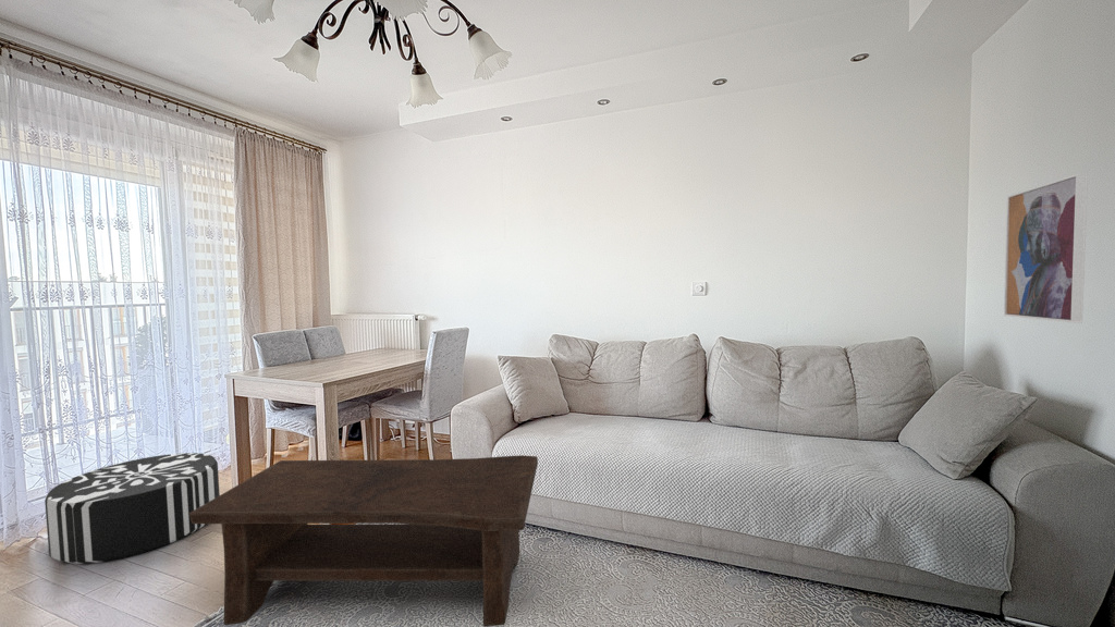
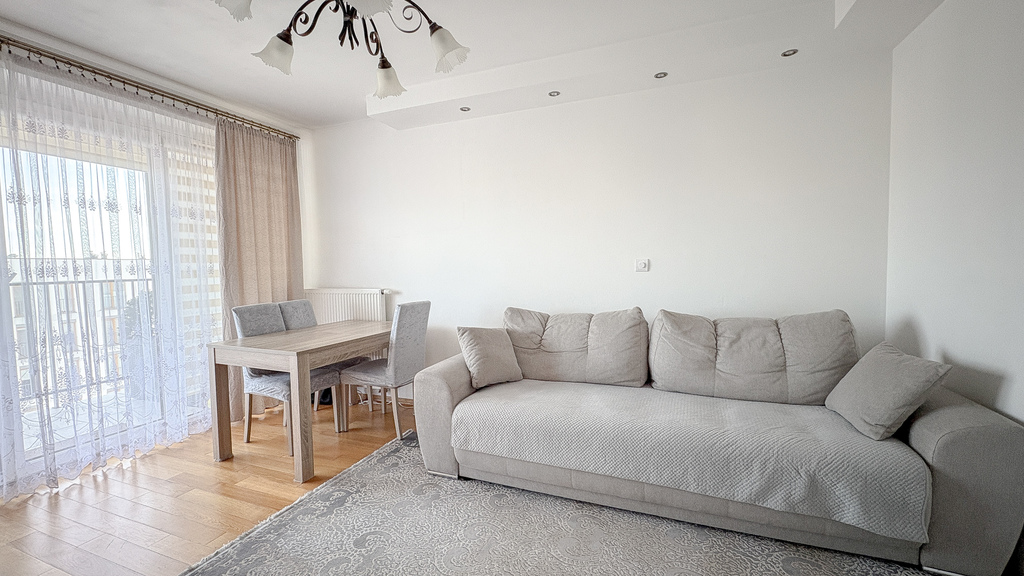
- coffee table (385, 533)
- wall art (1040, 253)
- pouf (140, 502)
